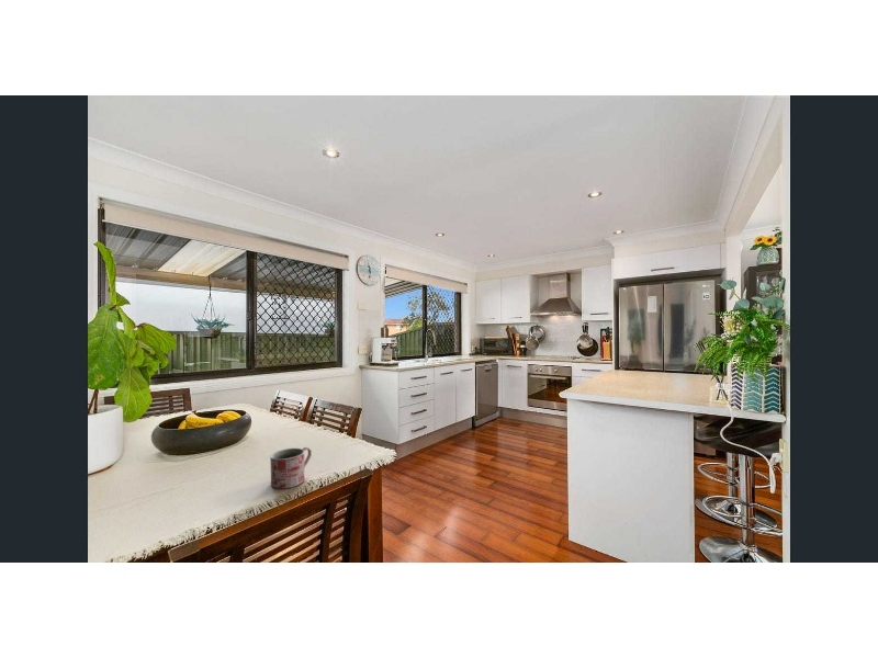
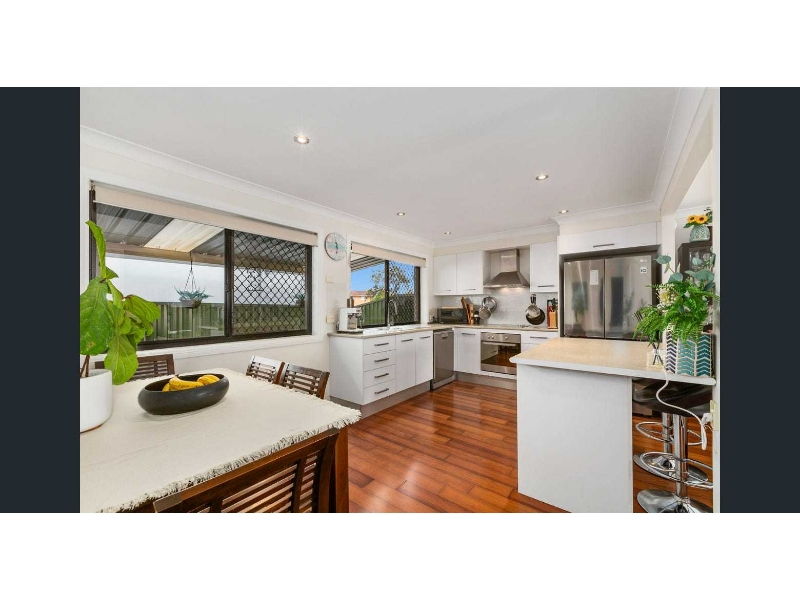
- mug (293, 465)
